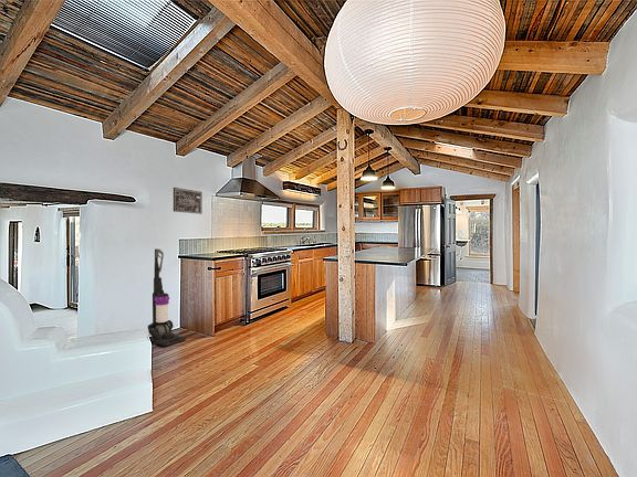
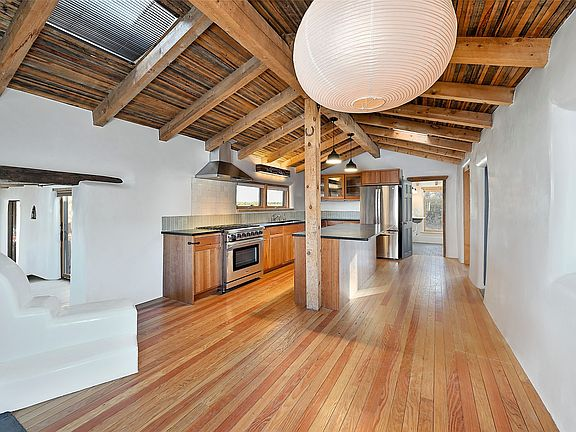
- wall art (188, 201)
- vacuum cleaner (164, 295)
